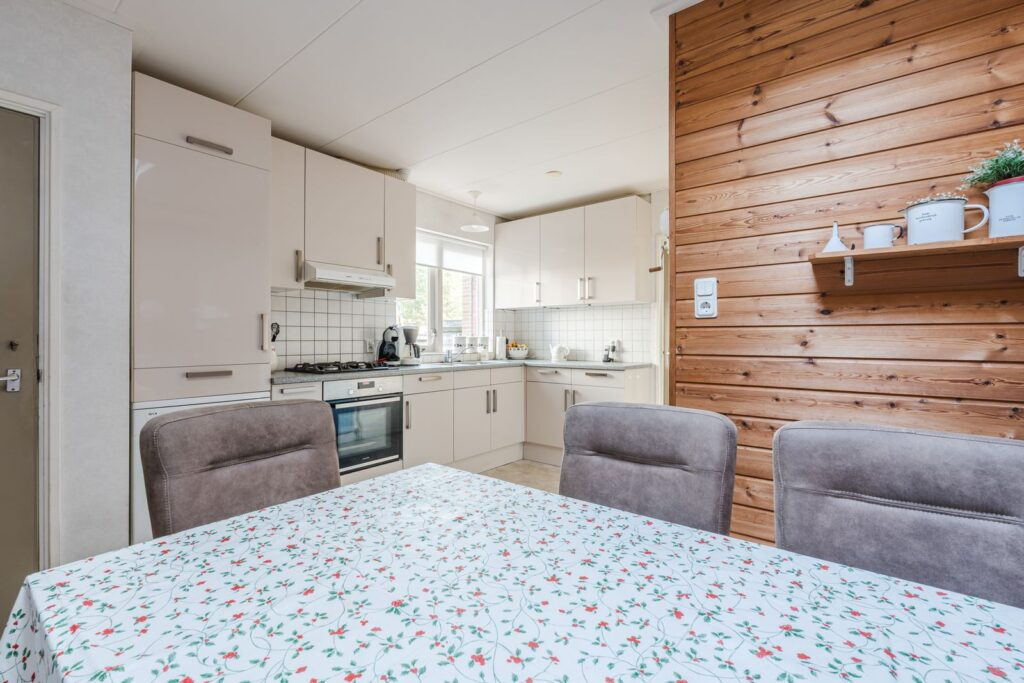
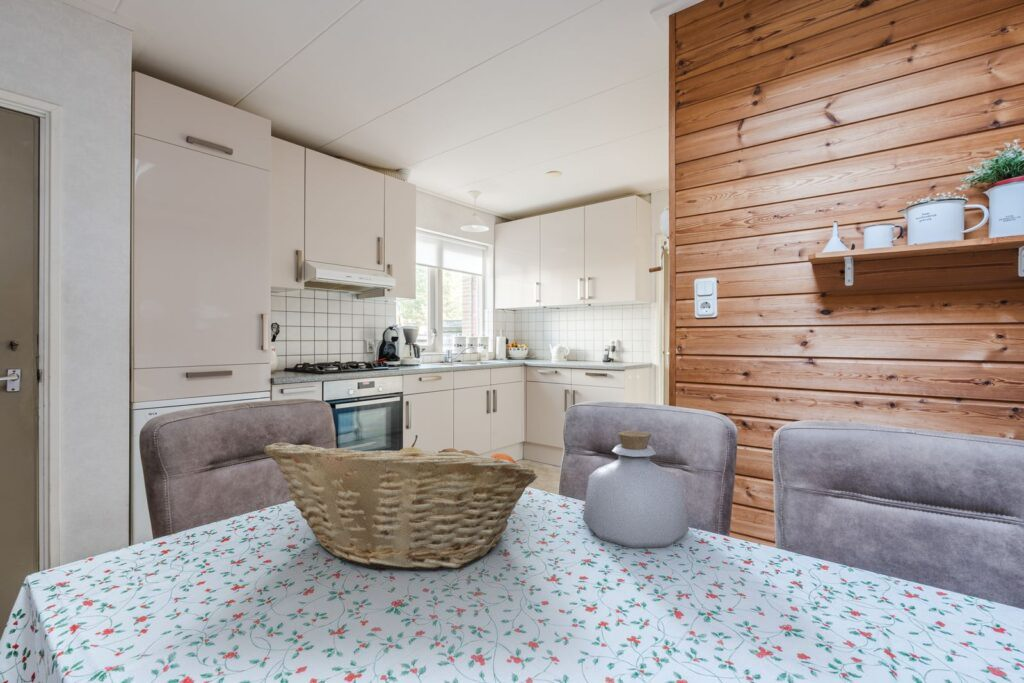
+ bottle (634, 481)
+ fruit basket (403, 483)
